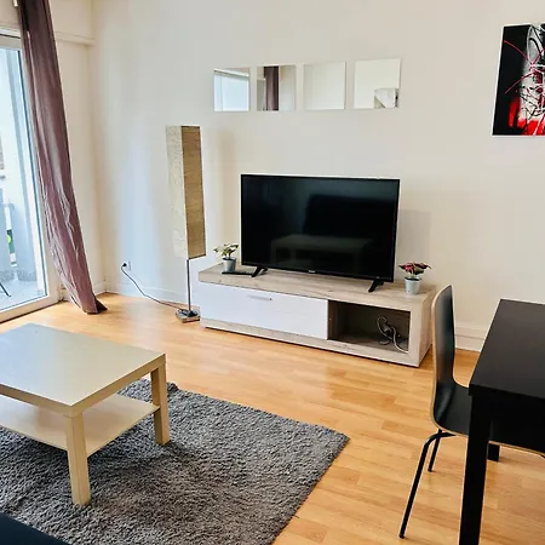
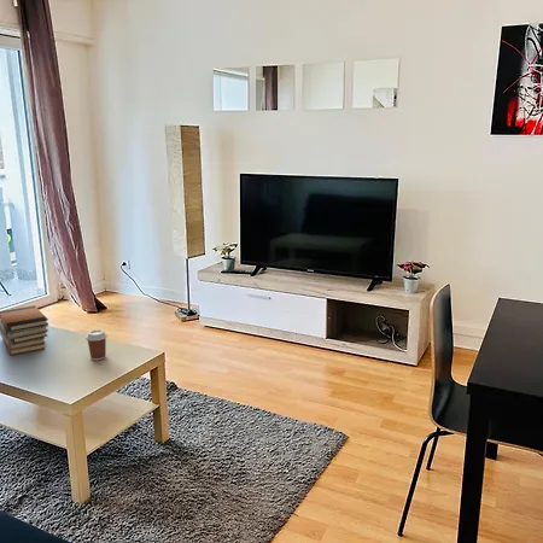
+ book stack (23, 328)
+ coffee cup (97, 344)
